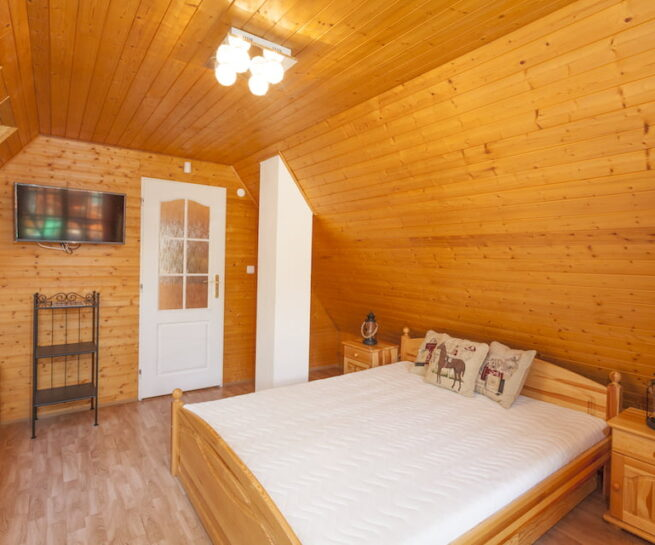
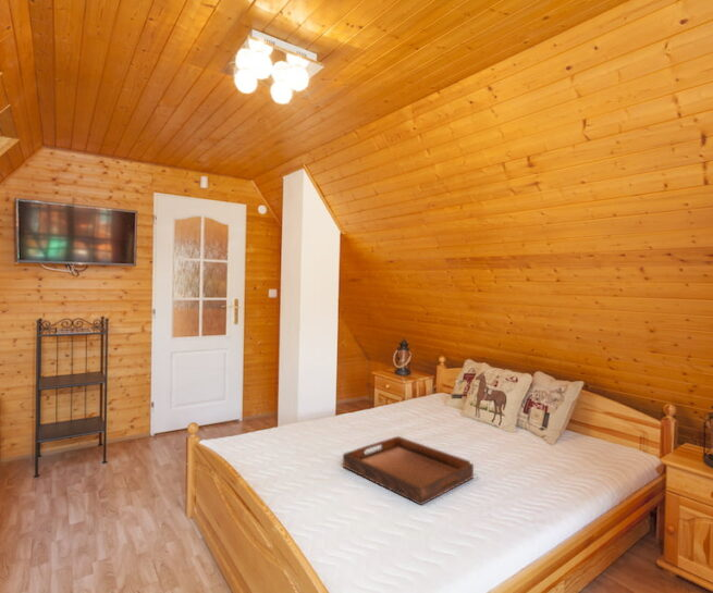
+ serving tray (407, 465)
